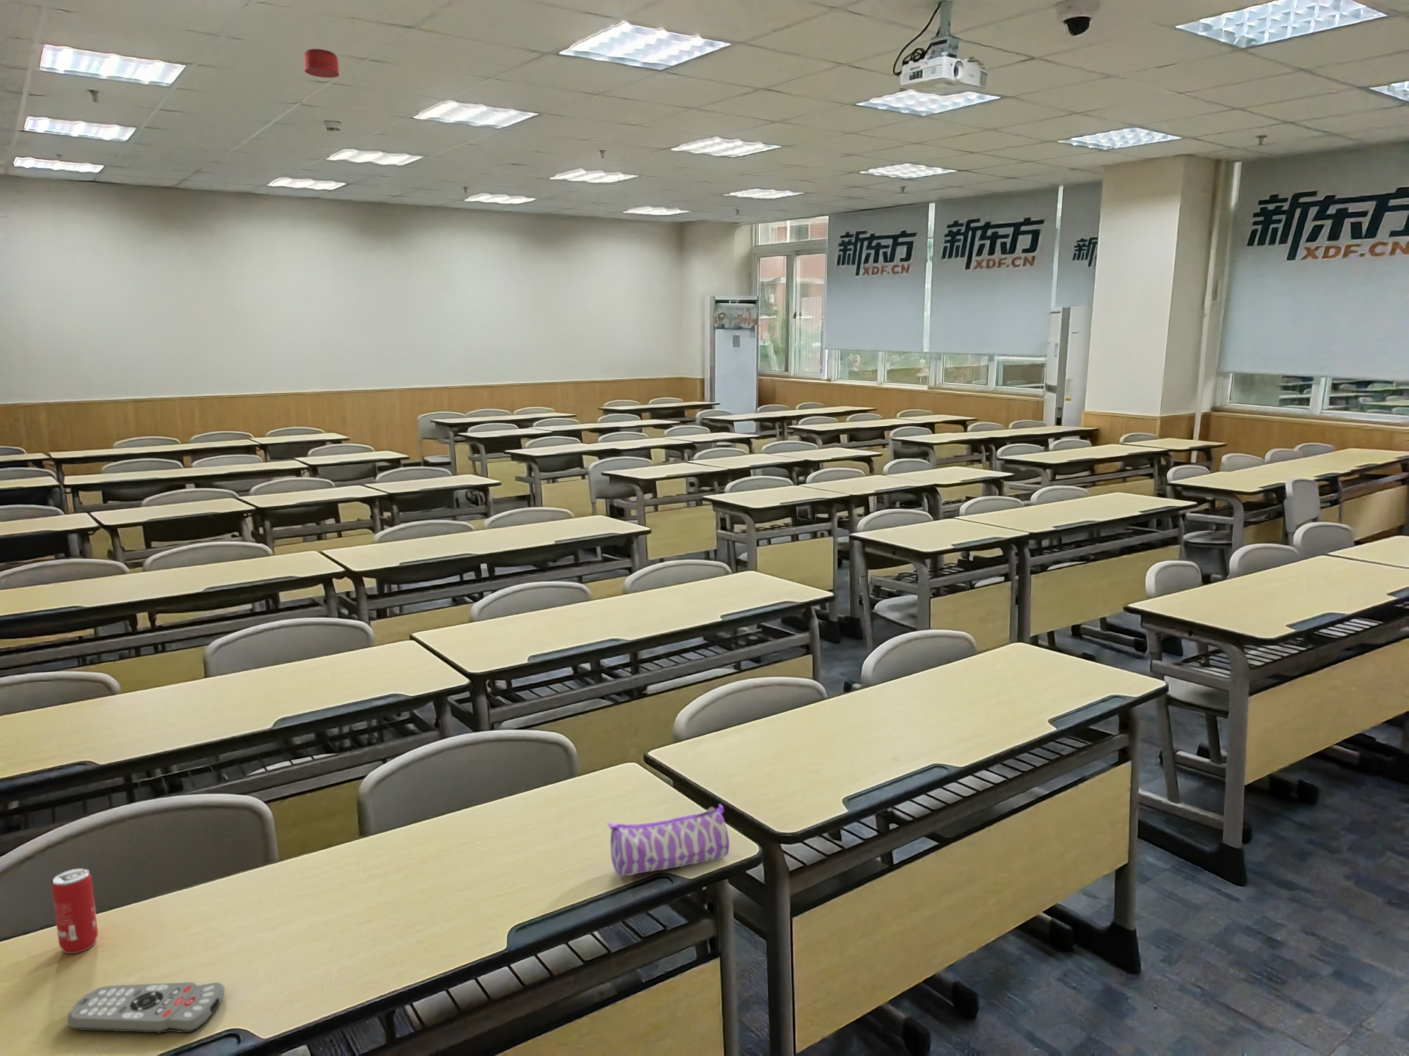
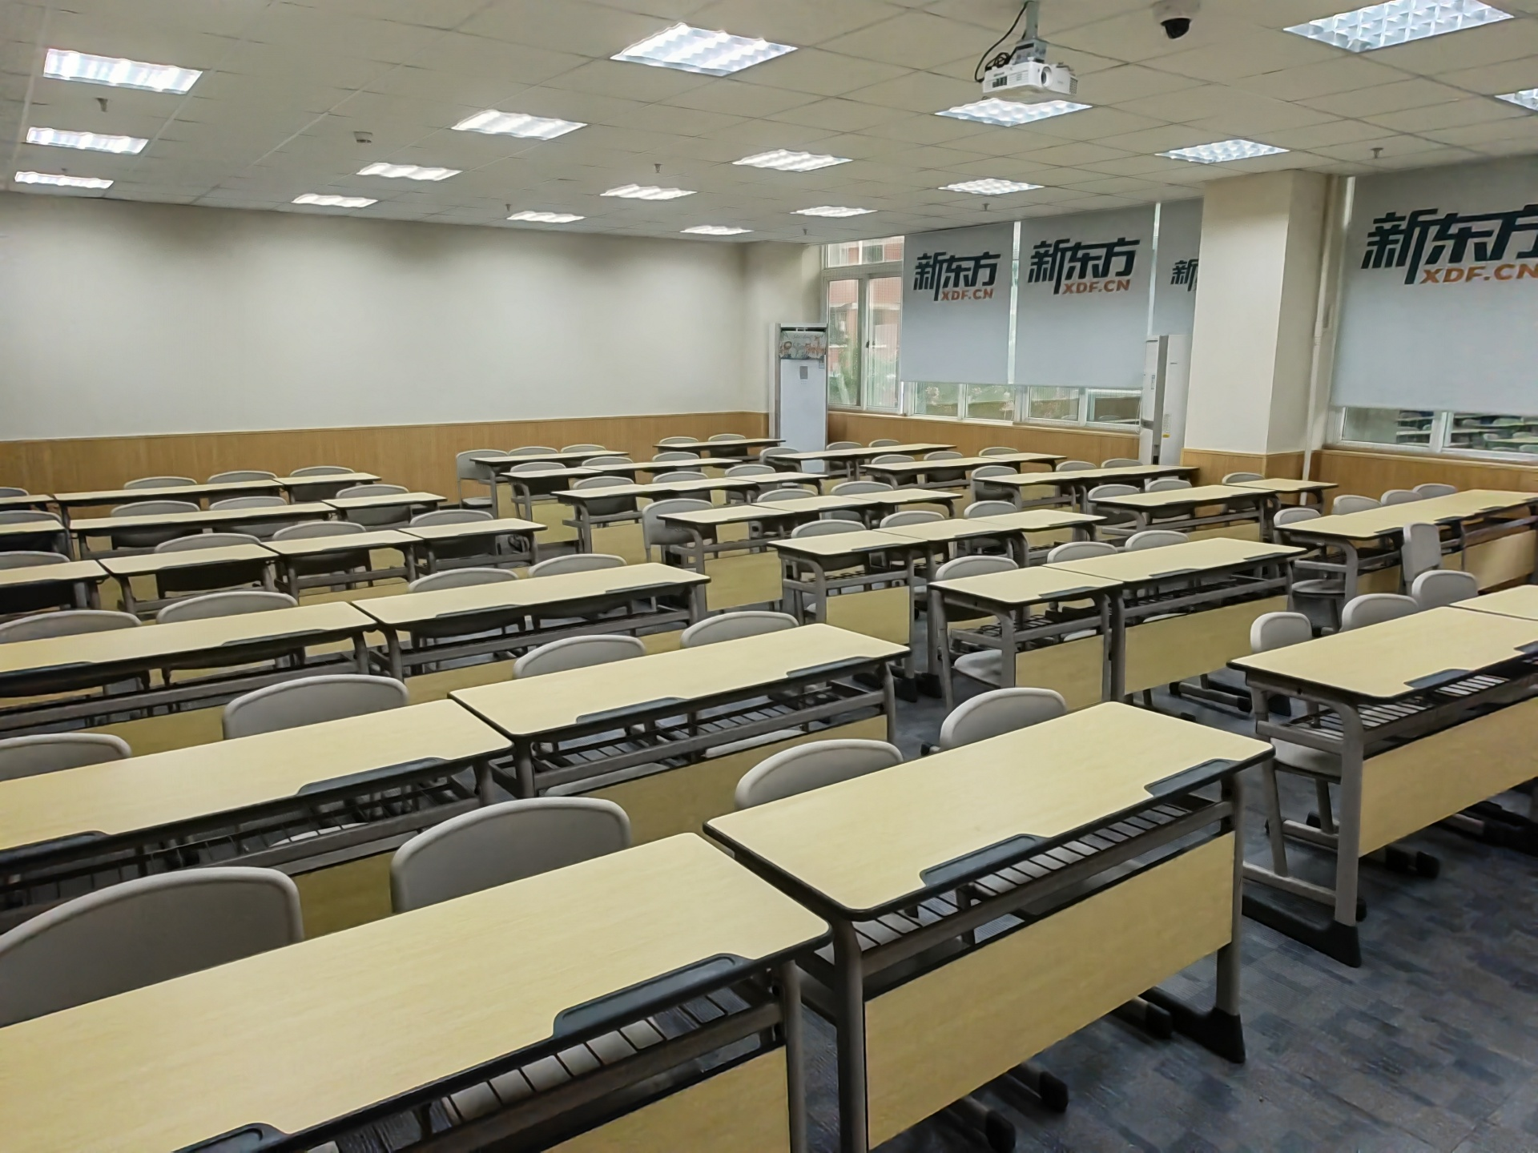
- beverage can (74, 911)
- remote control (145, 1007)
- pencil case (670, 840)
- smoke detector (322, 62)
